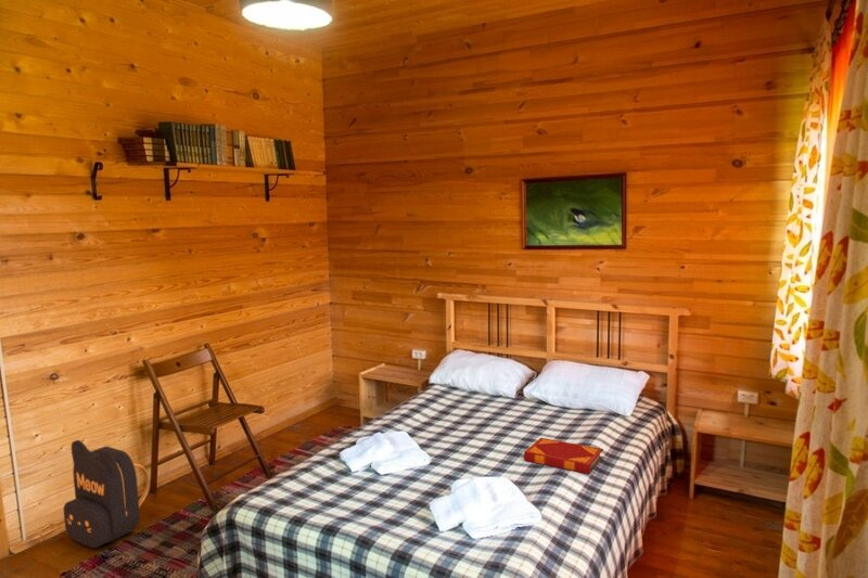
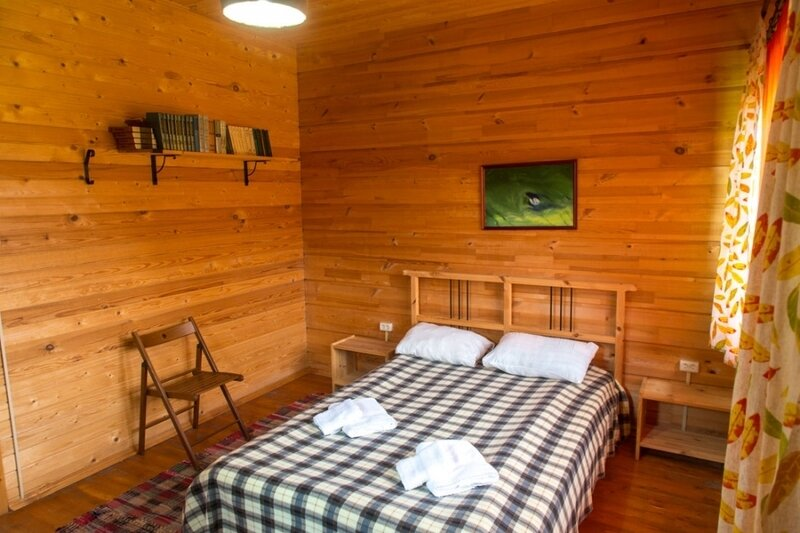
- backpack (107, 487)
- hardback book (563, 454)
